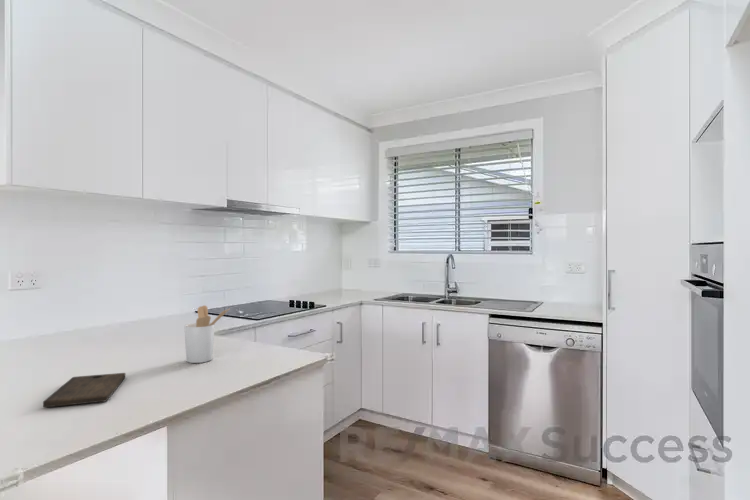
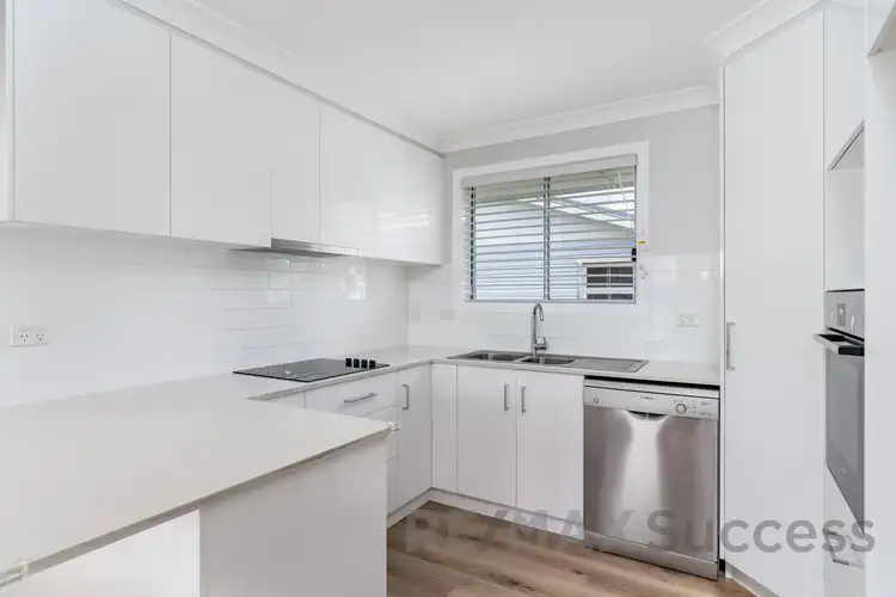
- utensil holder (207, 333)
- cutting board (88, 388)
